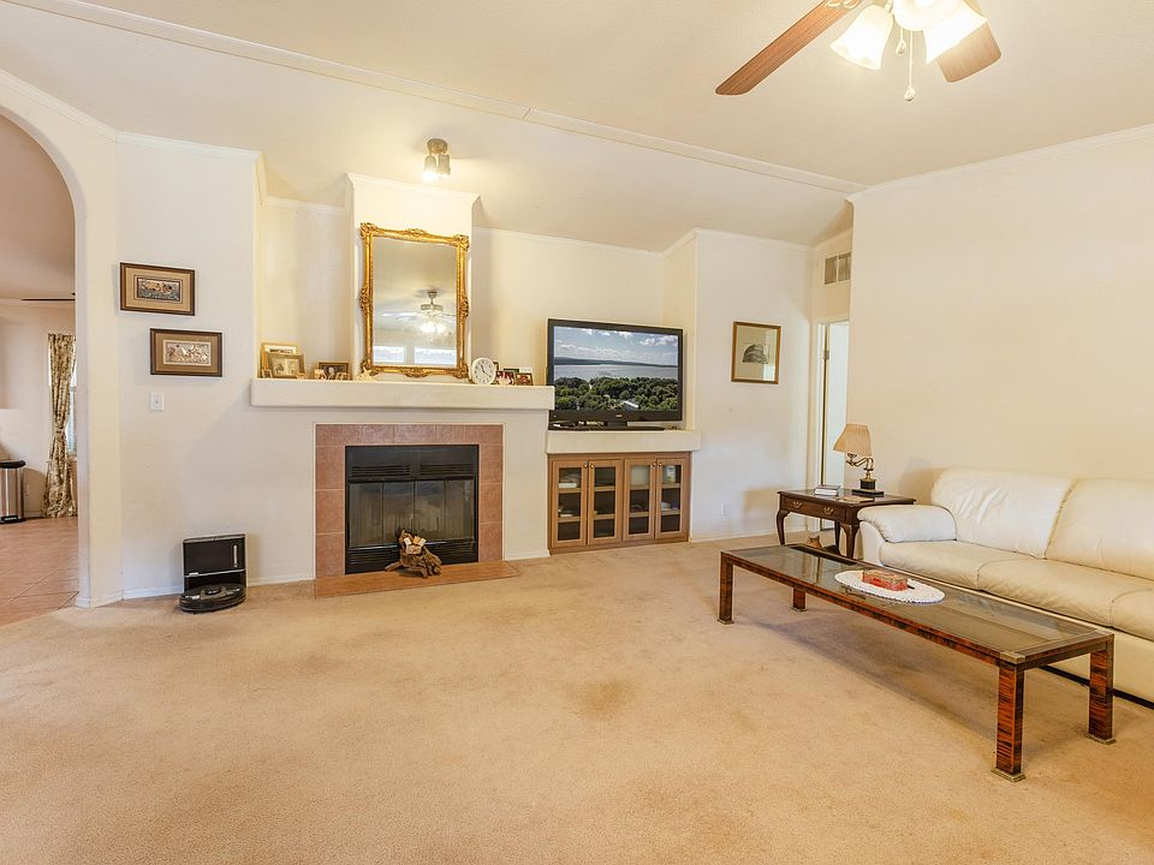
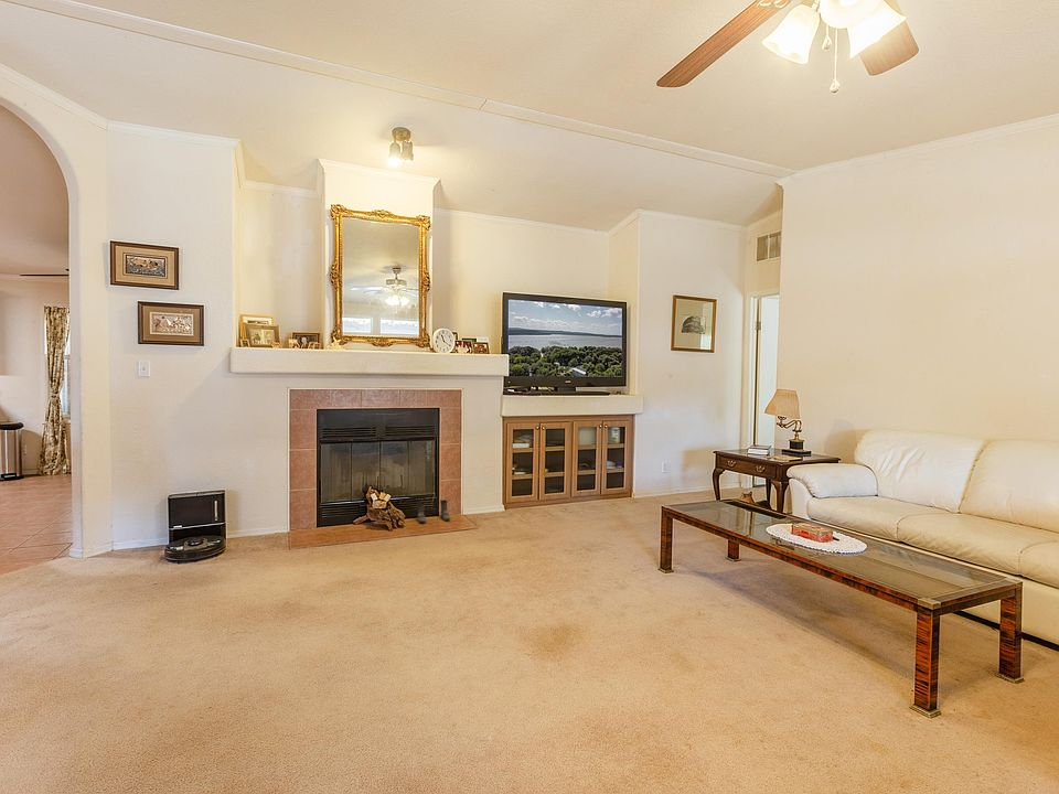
+ boots (440, 513)
